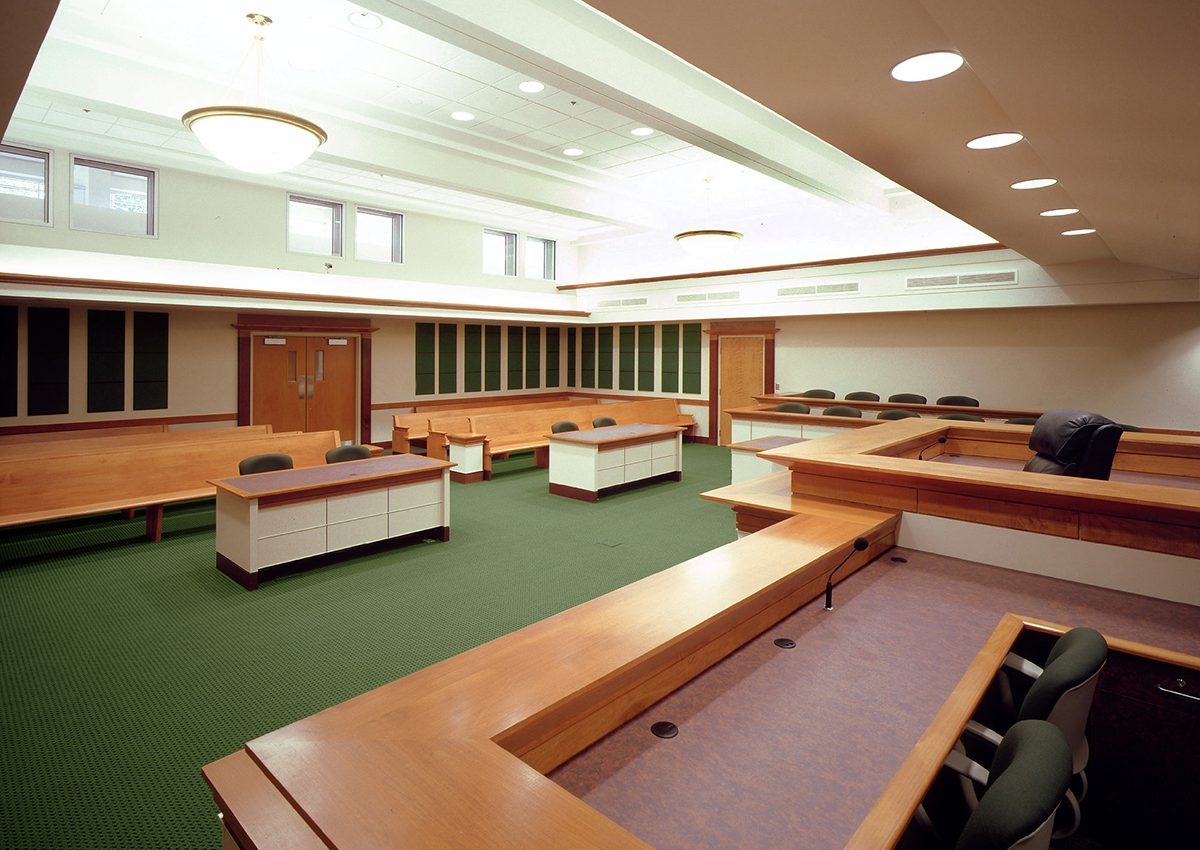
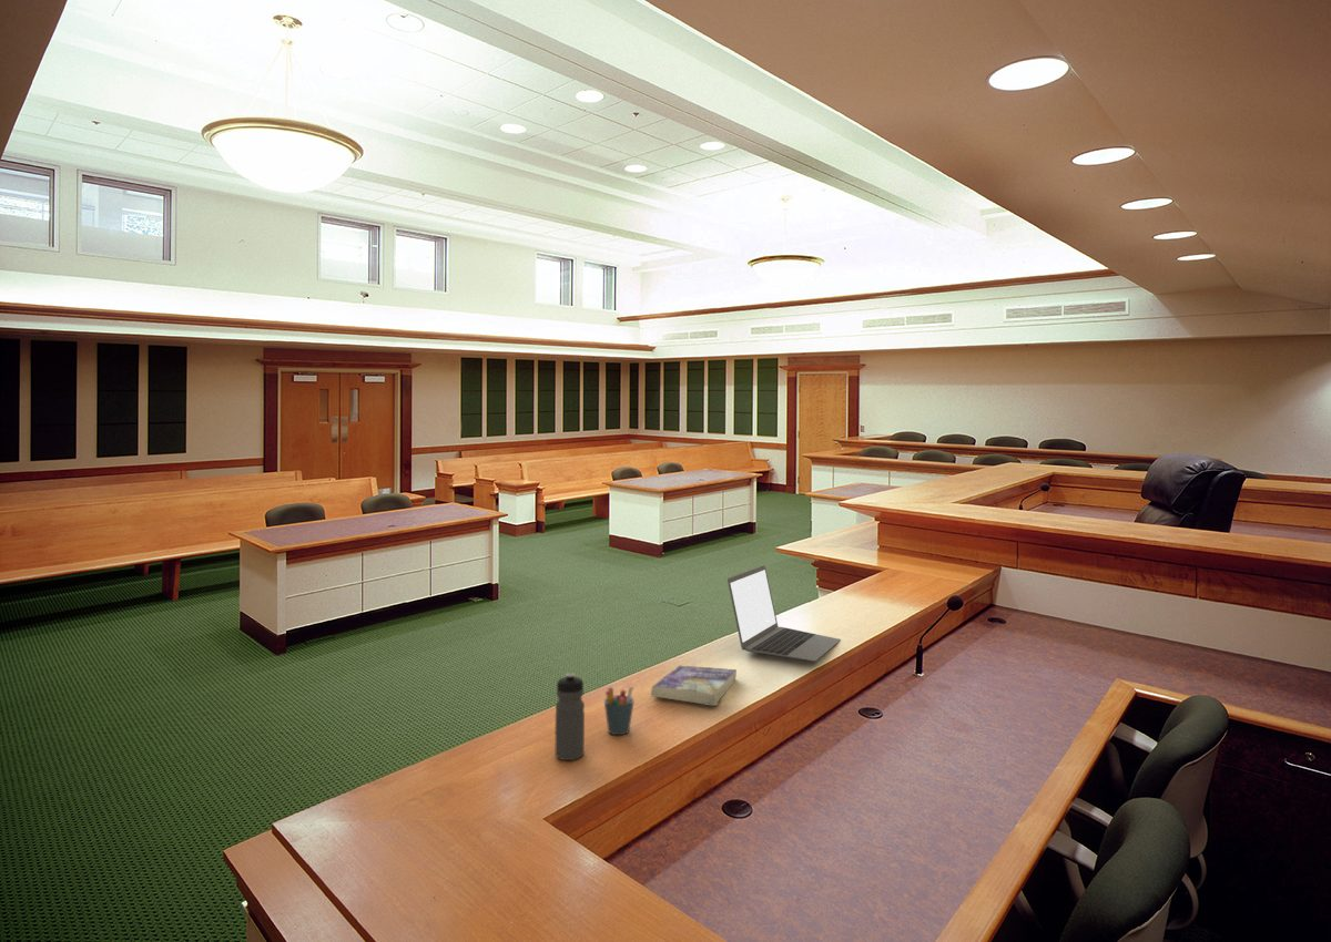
+ book (694, 683)
+ pen holder (618, 707)
+ water bottle (569, 714)
+ laptop (774, 611)
